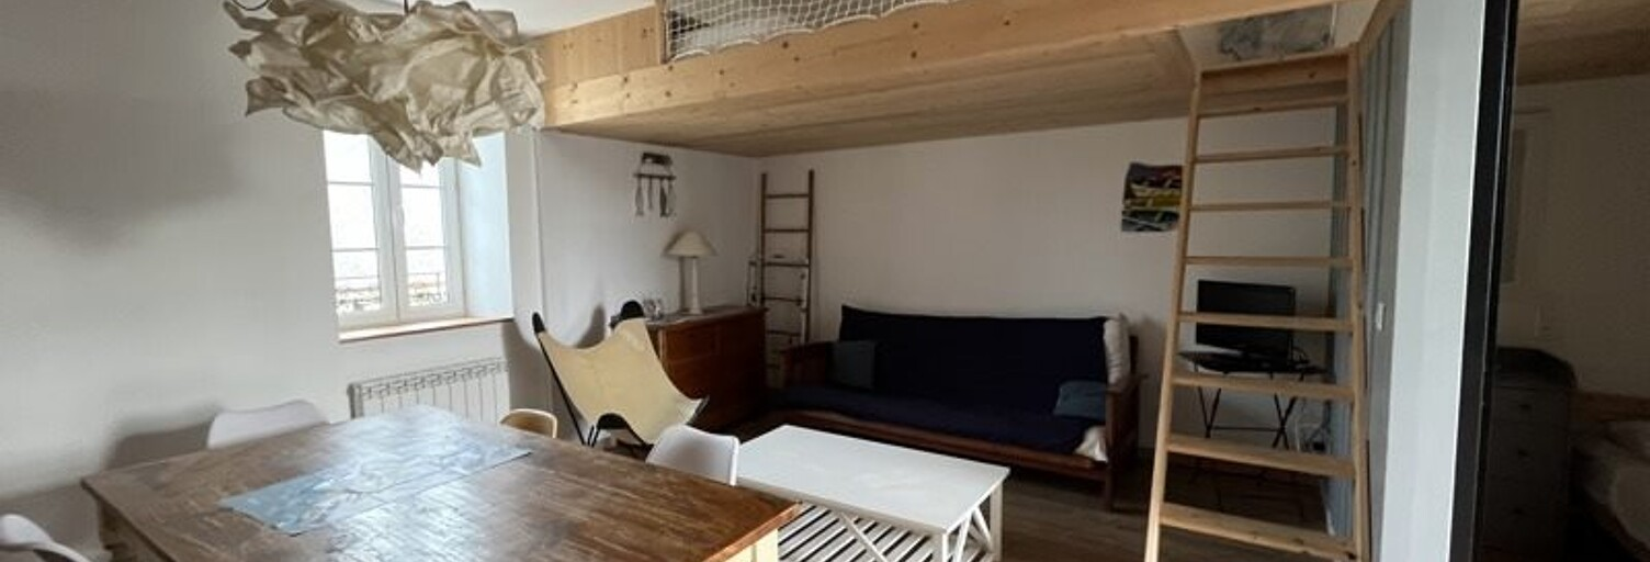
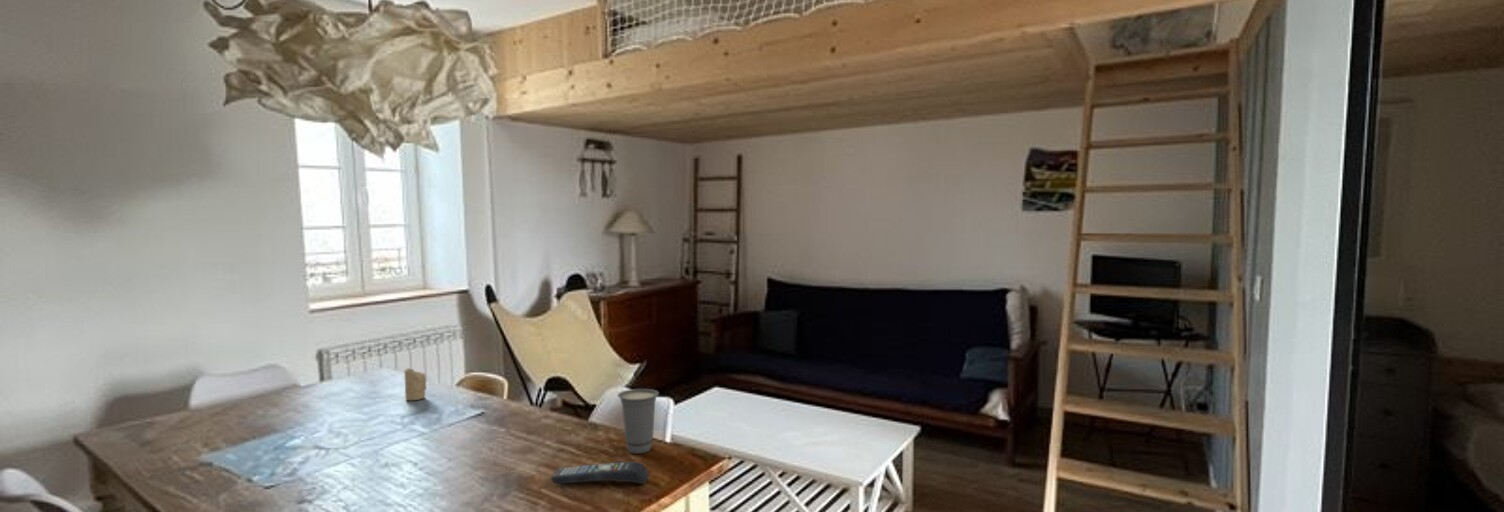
+ candle (415, 383)
+ remote control (600, 473)
+ cup (638, 421)
